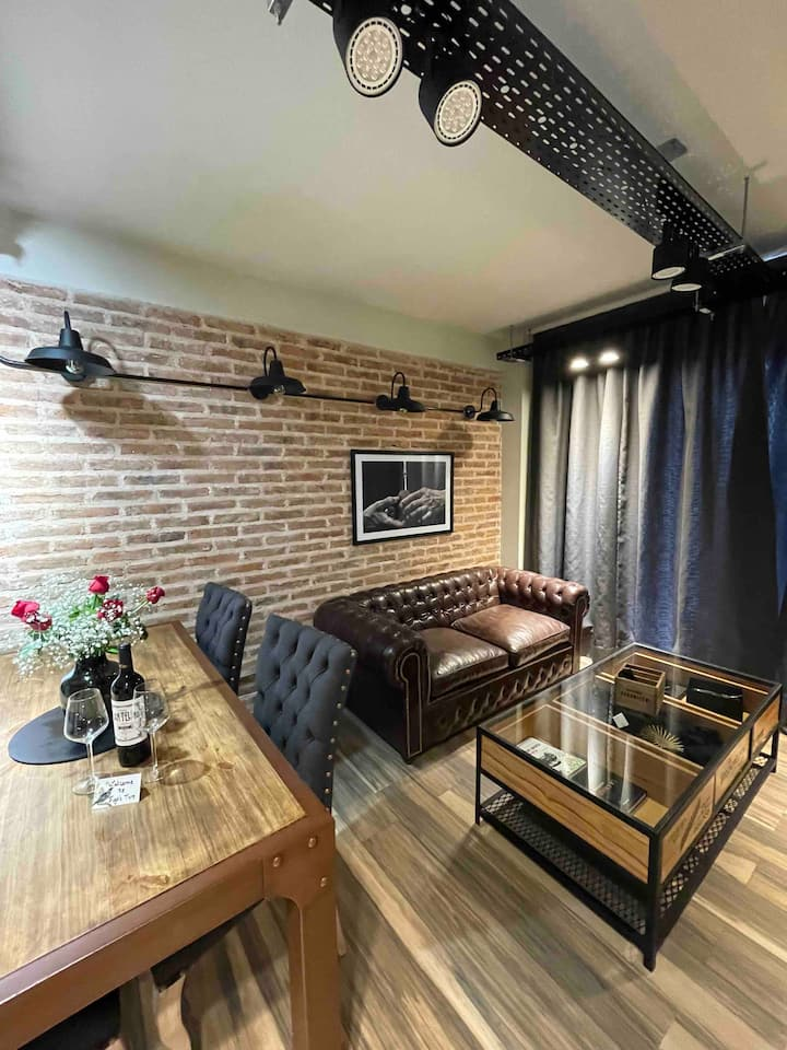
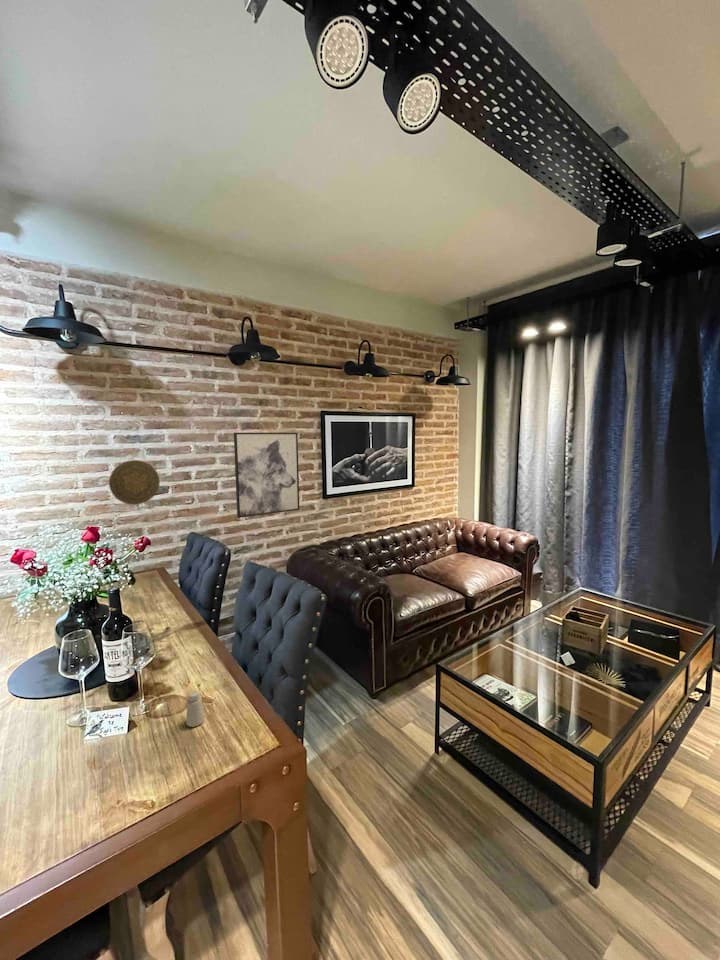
+ saltshaker (194, 707)
+ decorative plate (135, 482)
+ wall art (268, 473)
